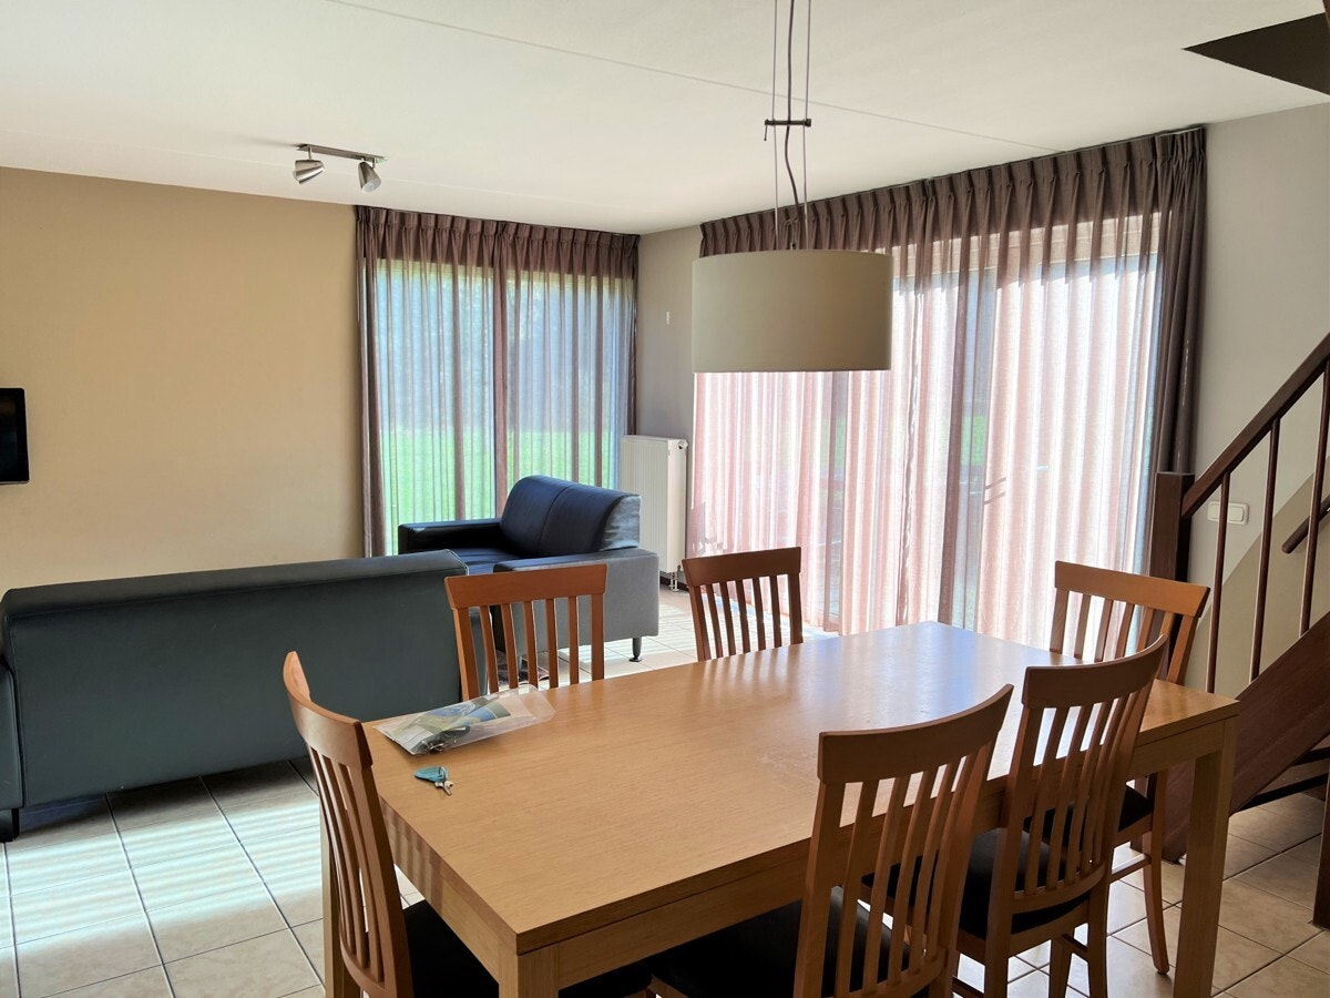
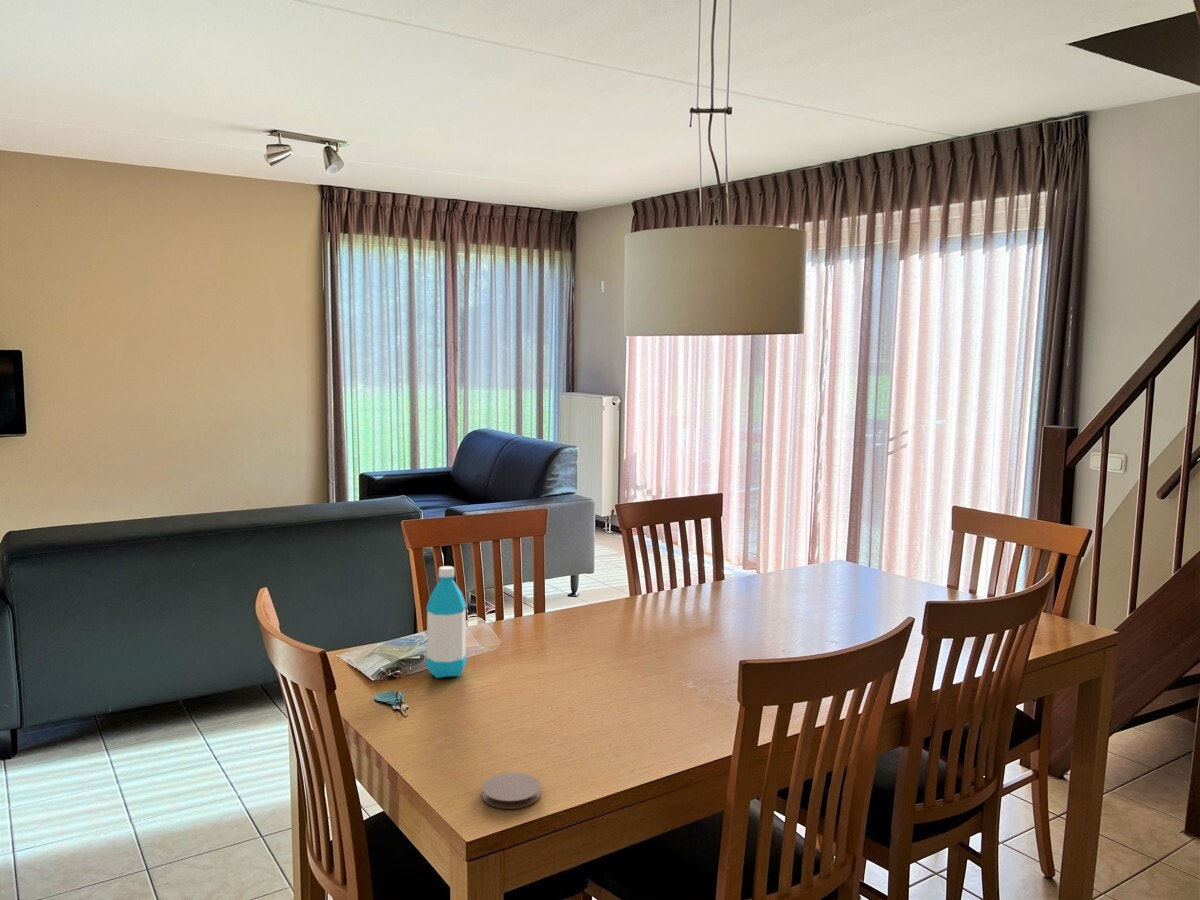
+ coaster (511, 790)
+ water bottle (446, 620)
